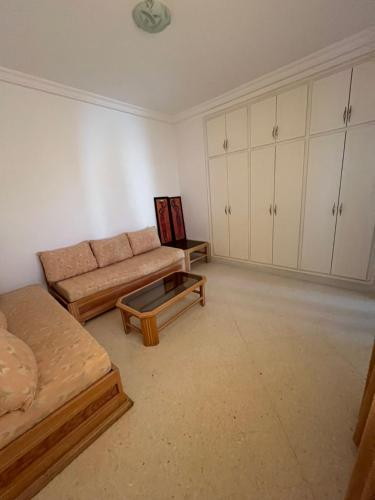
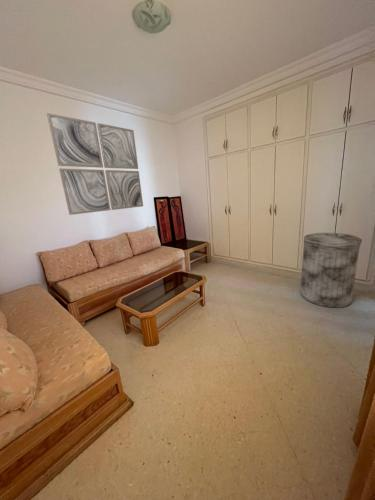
+ wall art (104, 167)
+ trash can (327, 266)
